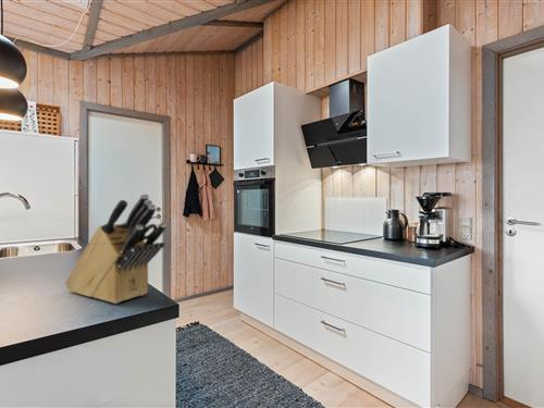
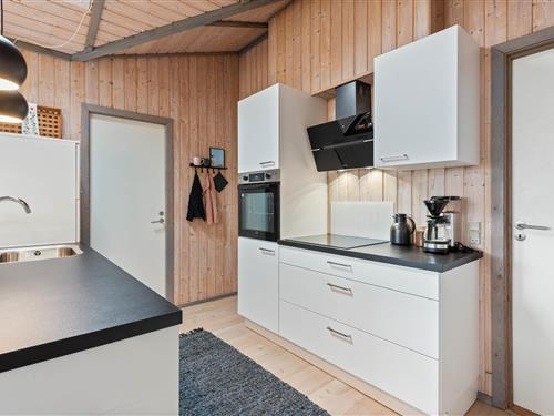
- knife block (114, 245)
